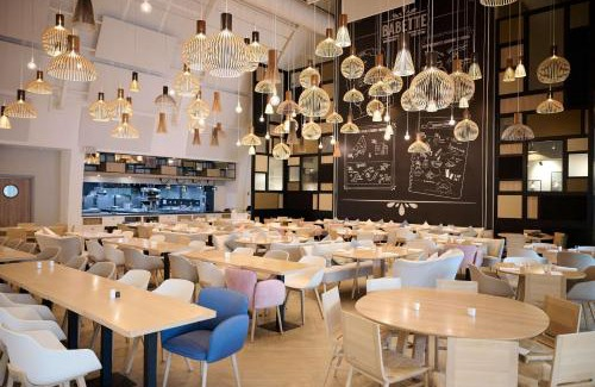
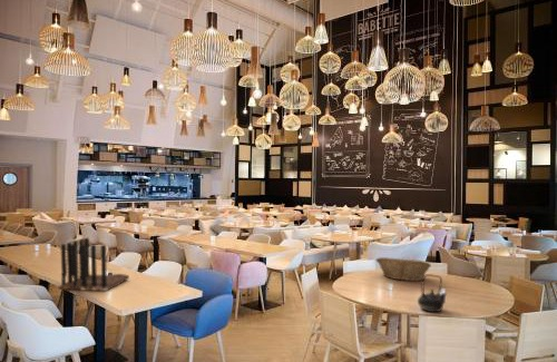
+ candle holder (95, 262)
+ fruit basket (402, 266)
+ teapot (431, 291)
